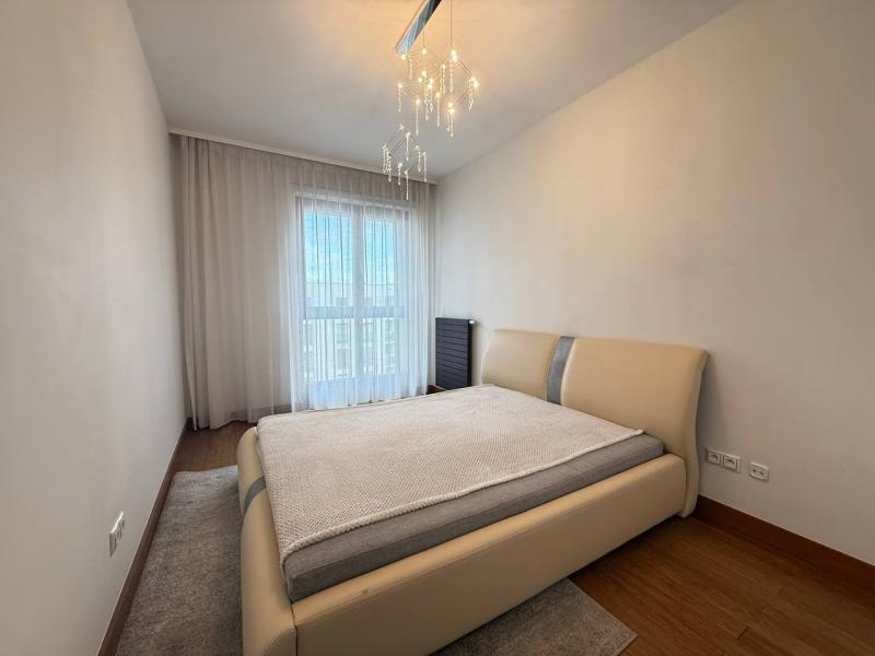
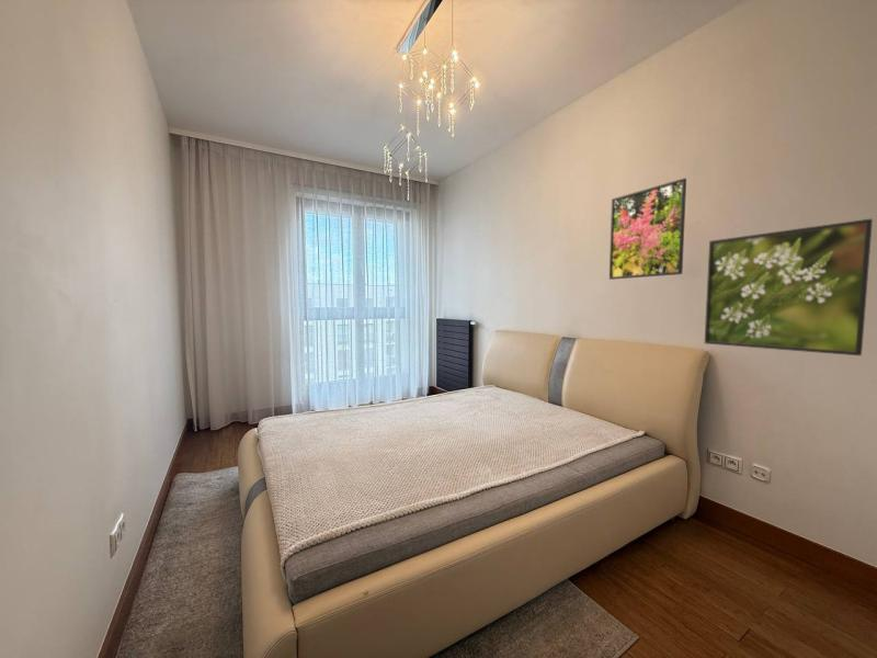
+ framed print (643, 234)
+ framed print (775, 291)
